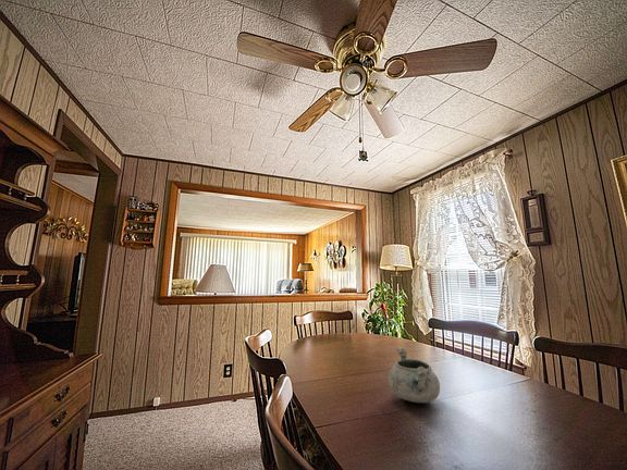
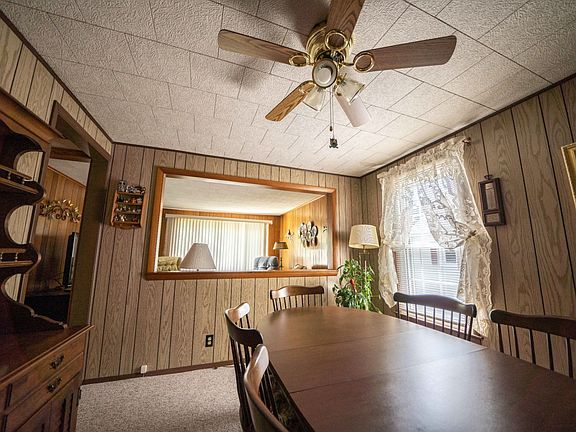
- decorative bowl (414, 378)
